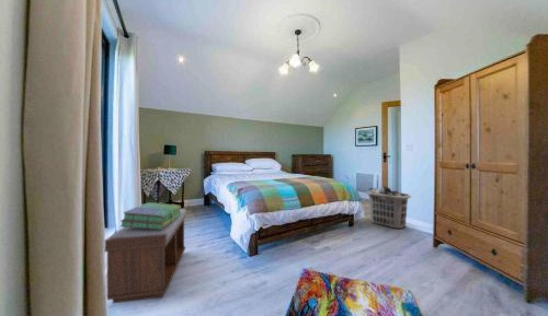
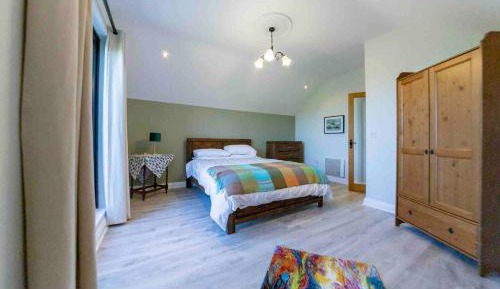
- clothes hamper (387, 206)
- bench (155, 246)
- stack of books (153, 215)
